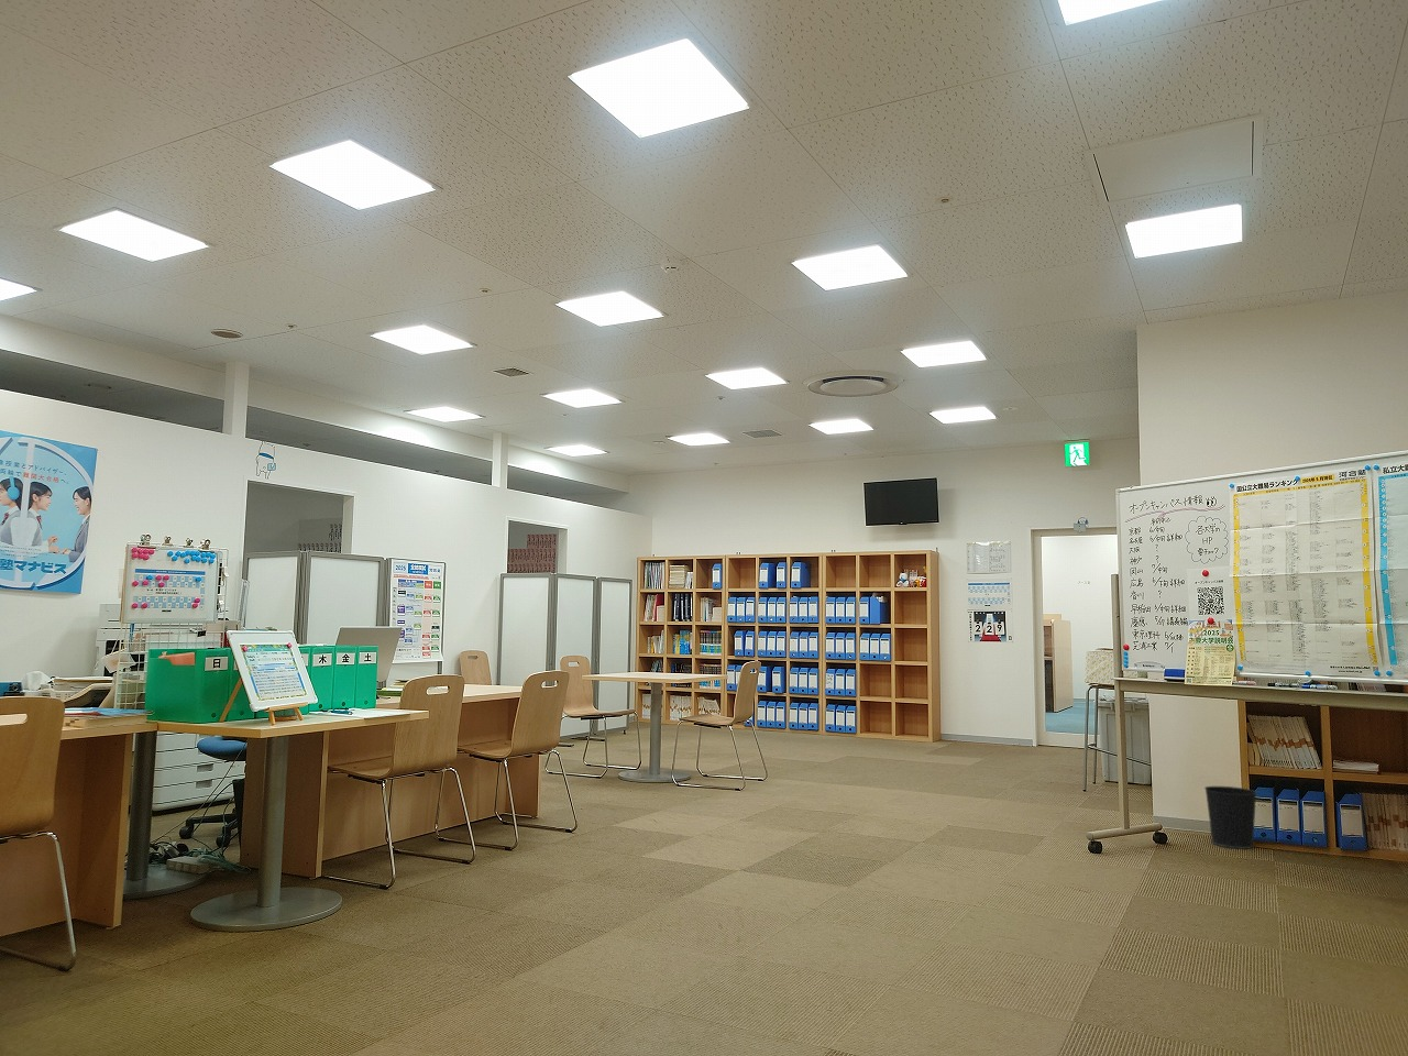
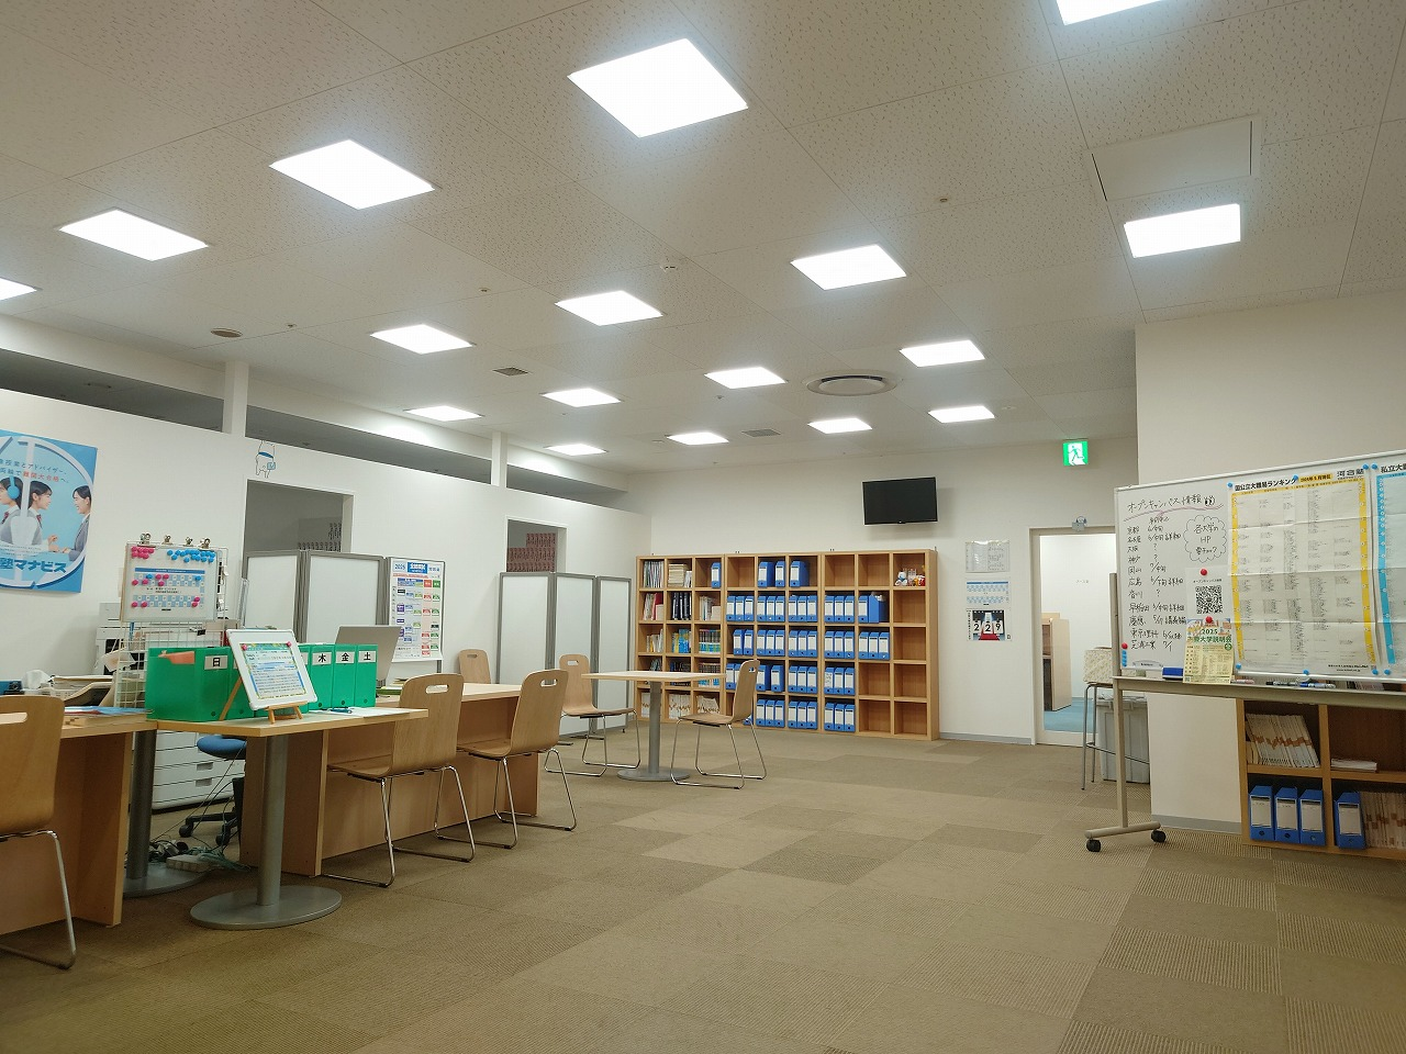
- wastebasket (1231, 816)
